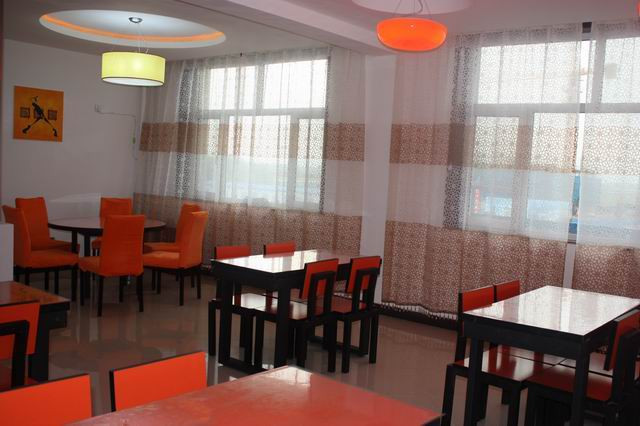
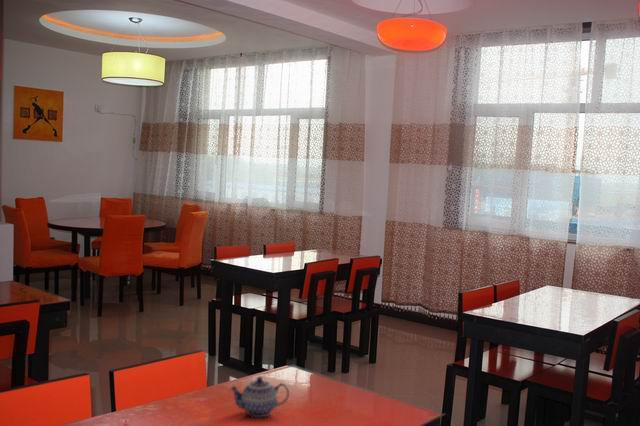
+ teapot (259, 394)
